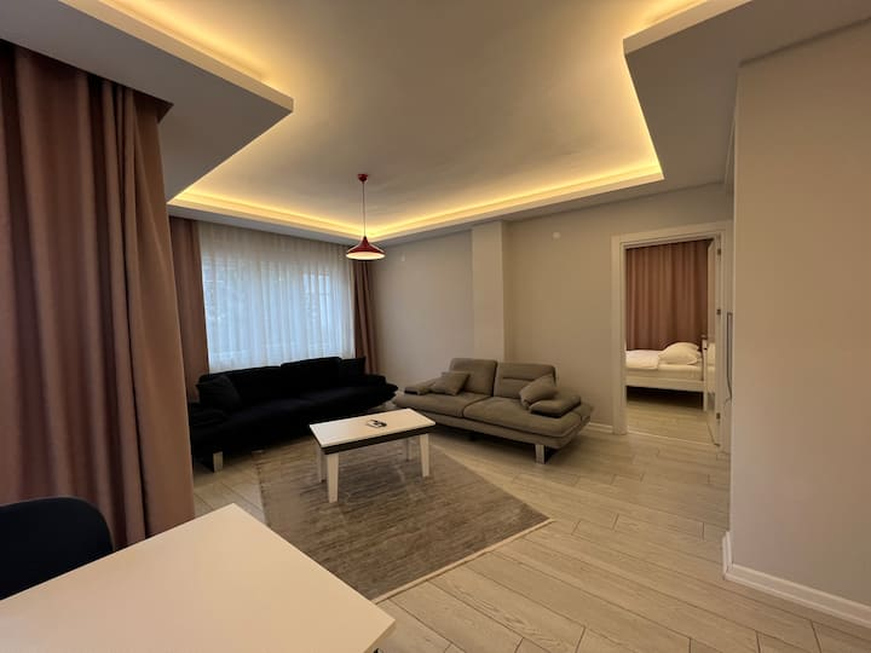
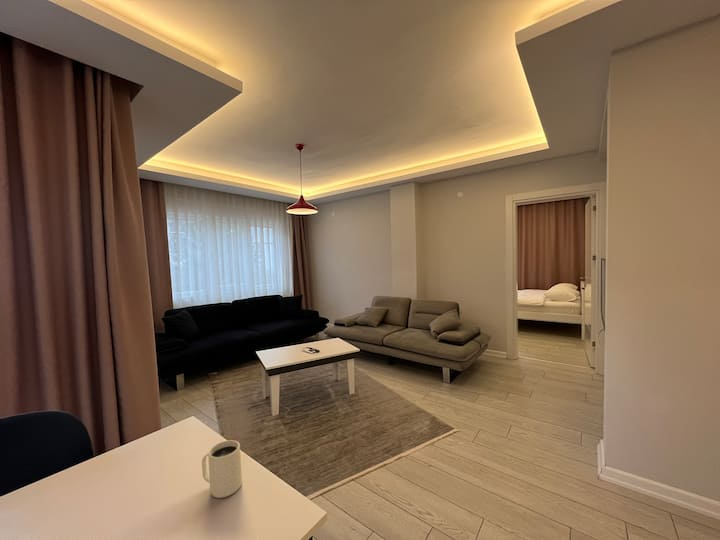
+ mug (221, 467)
